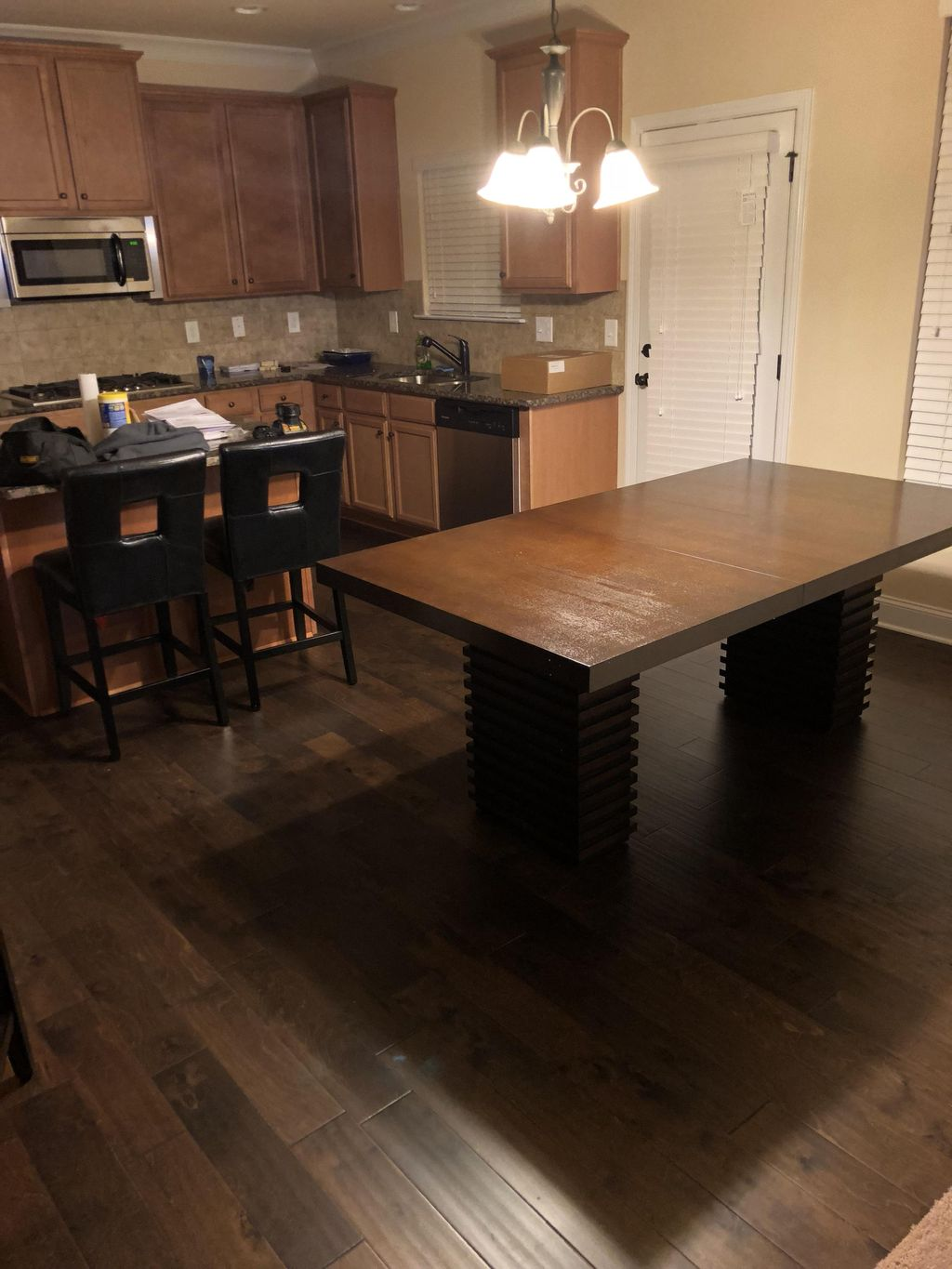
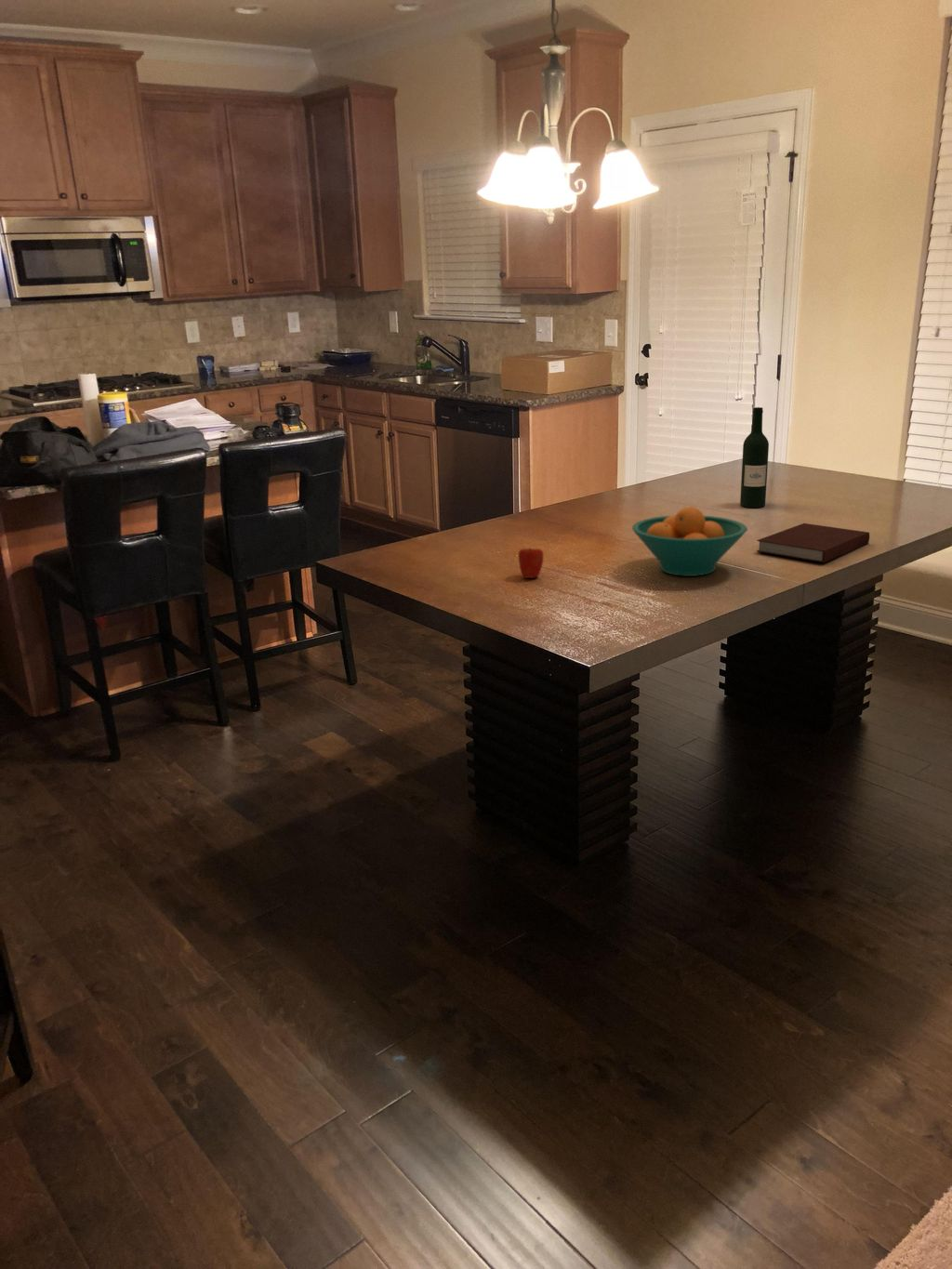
+ apple (531, 562)
+ wine bottle (755, 457)
+ fruit bowl (688, 538)
+ notebook (813, 541)
